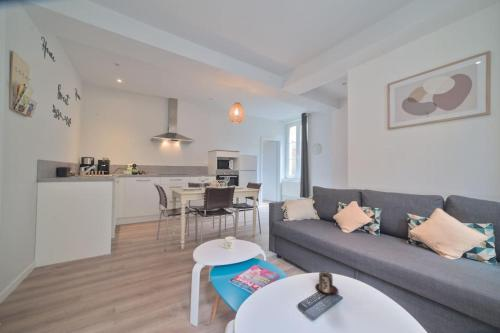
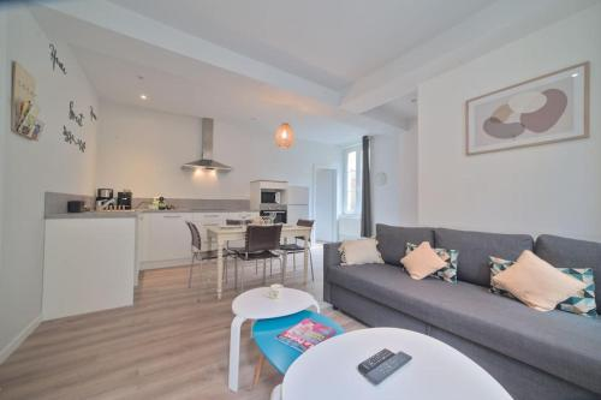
- mug (326, 280)
